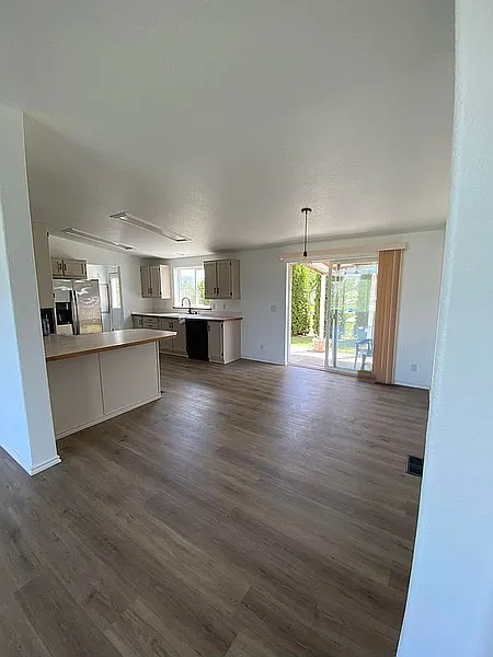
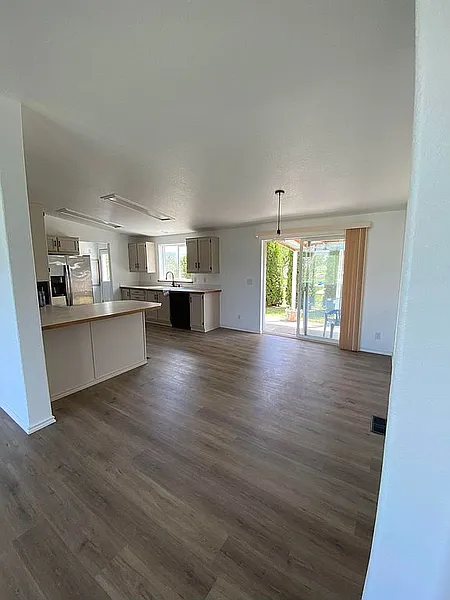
- basket (366, 372)
